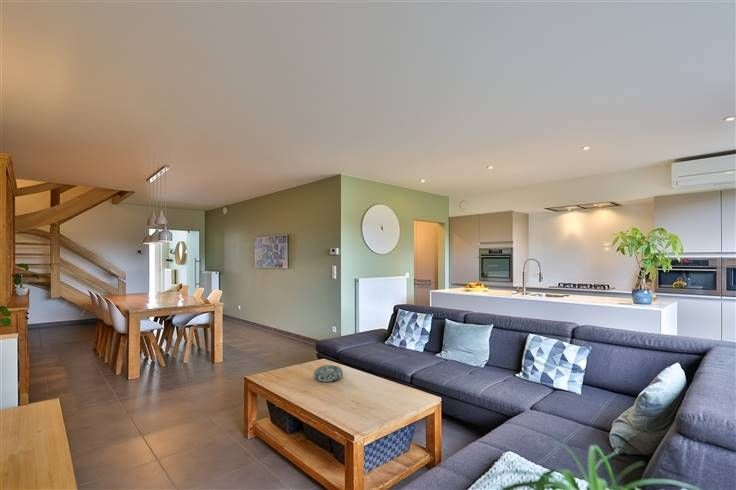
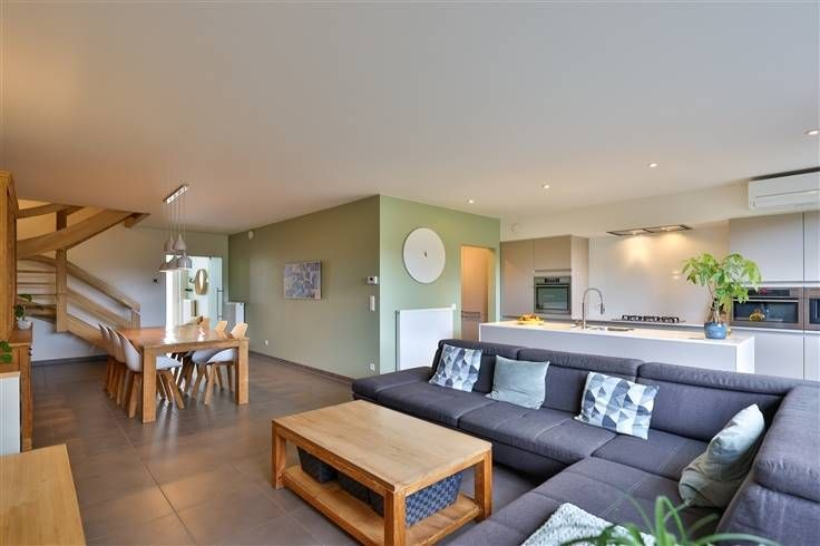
- decorative bowl (328, 373)
